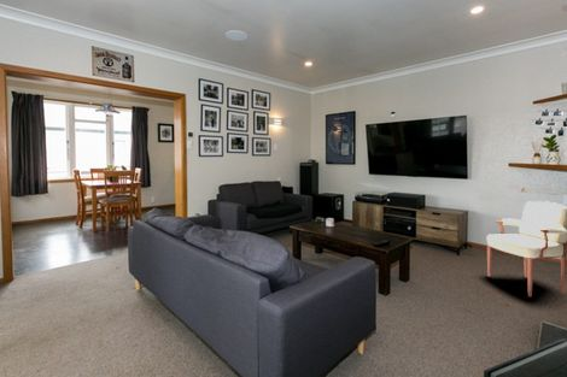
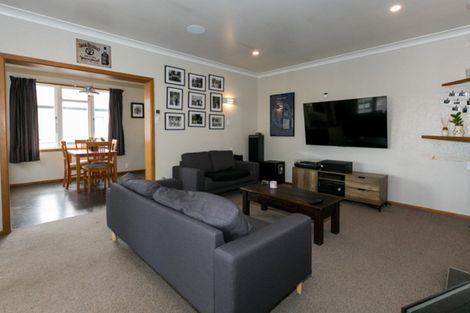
- armchair (527, 243)
